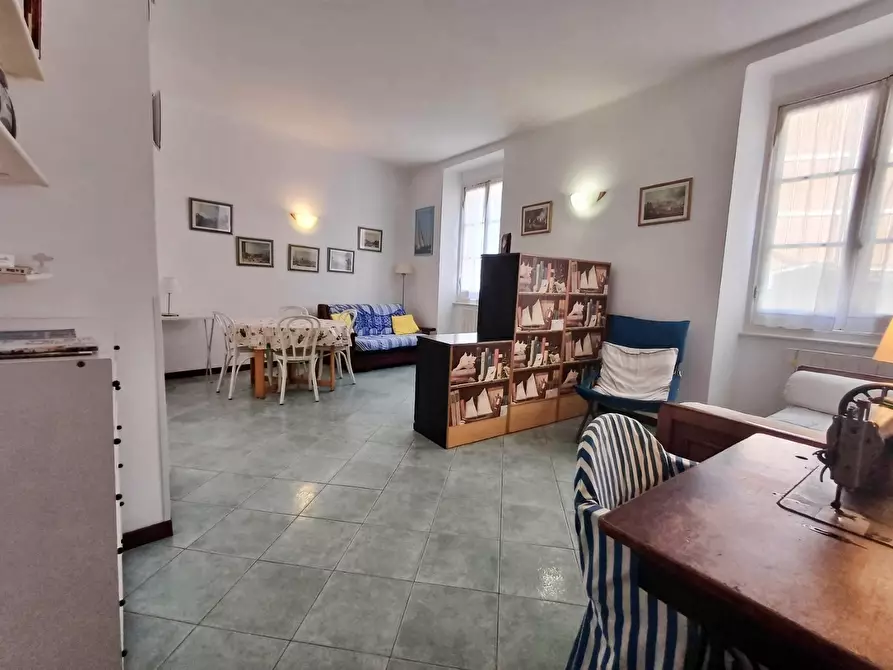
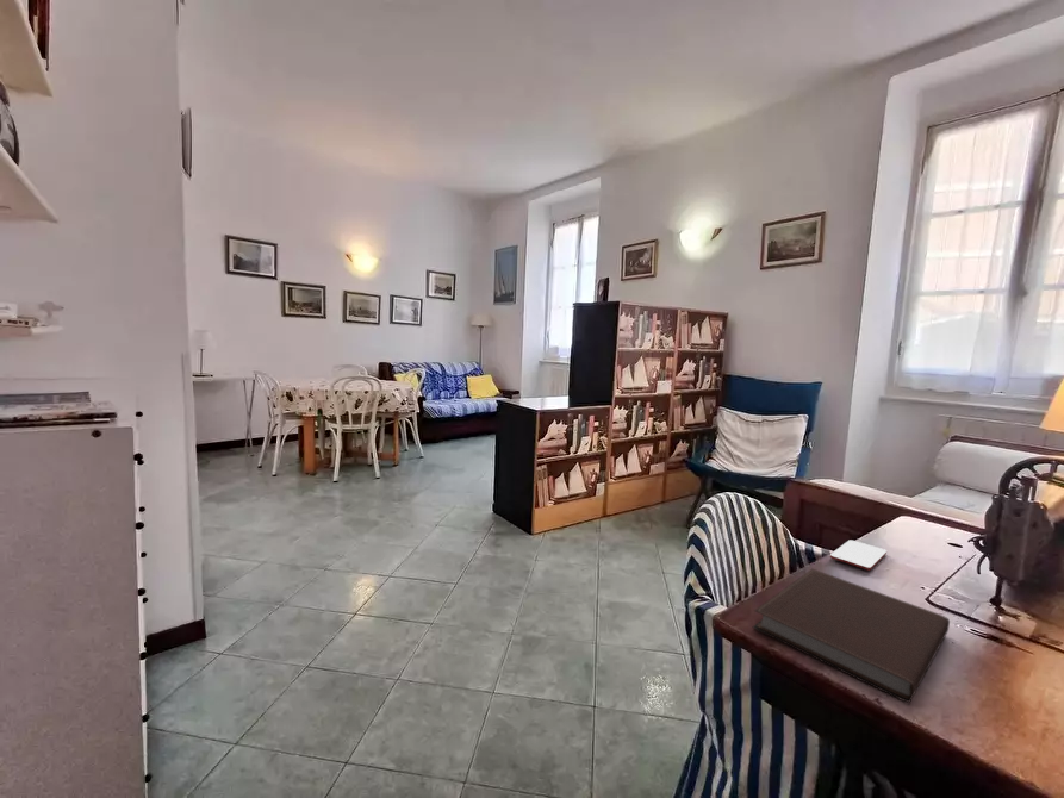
+ smartphone (858, 554)
+ notebook (851, 623)
